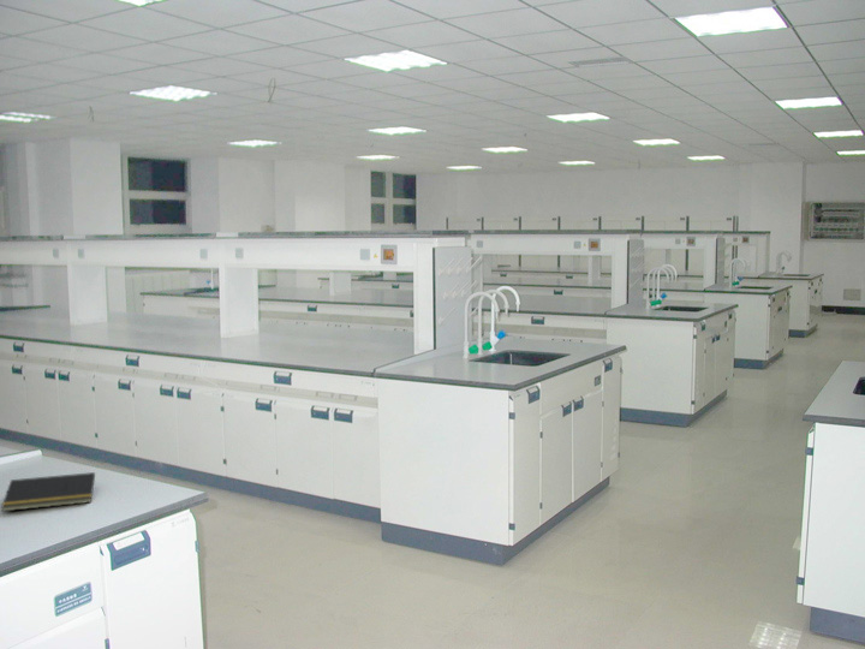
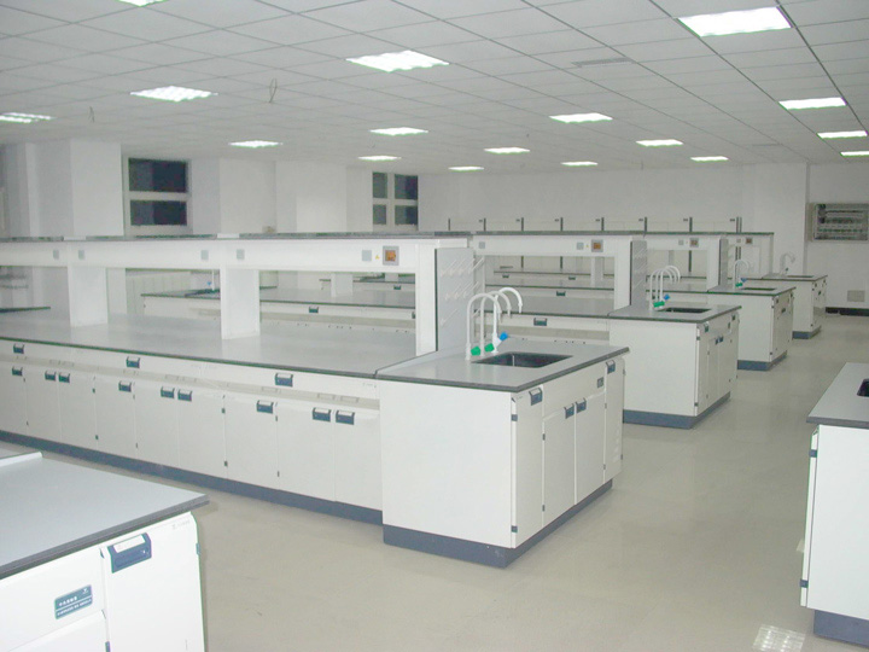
- notepad (50, 490)
